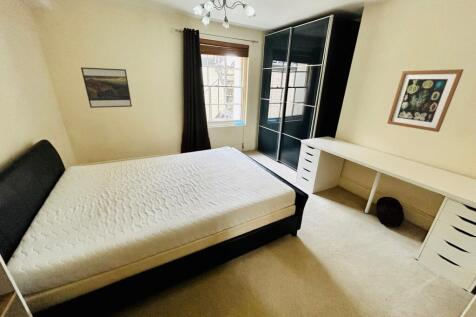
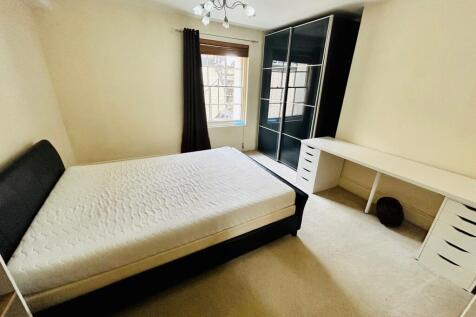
- wall art (420, 100)
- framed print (108, 88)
